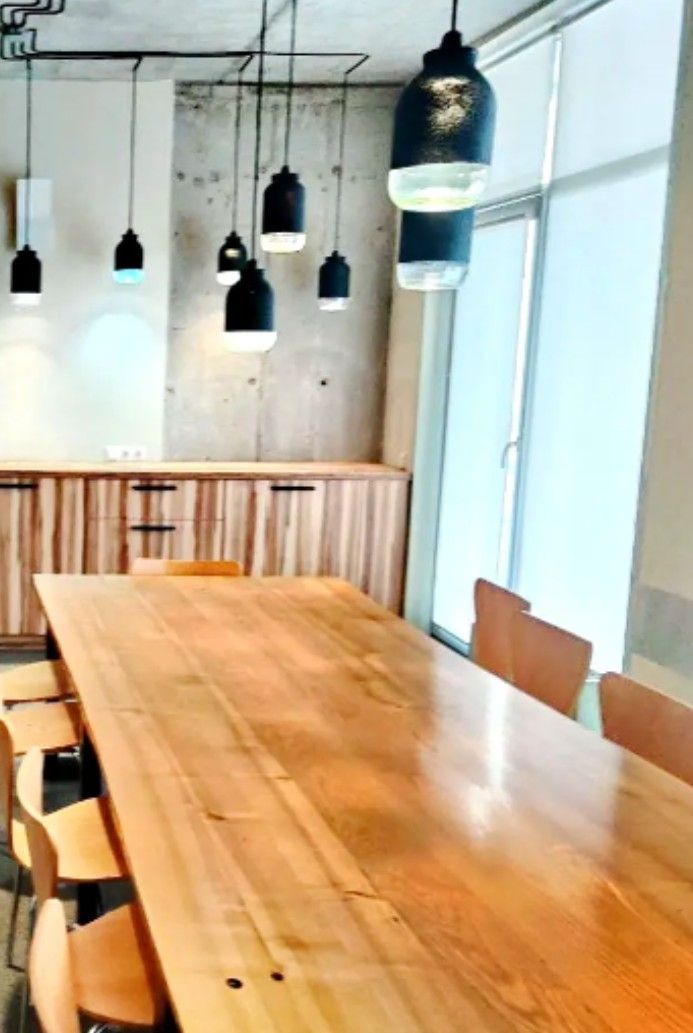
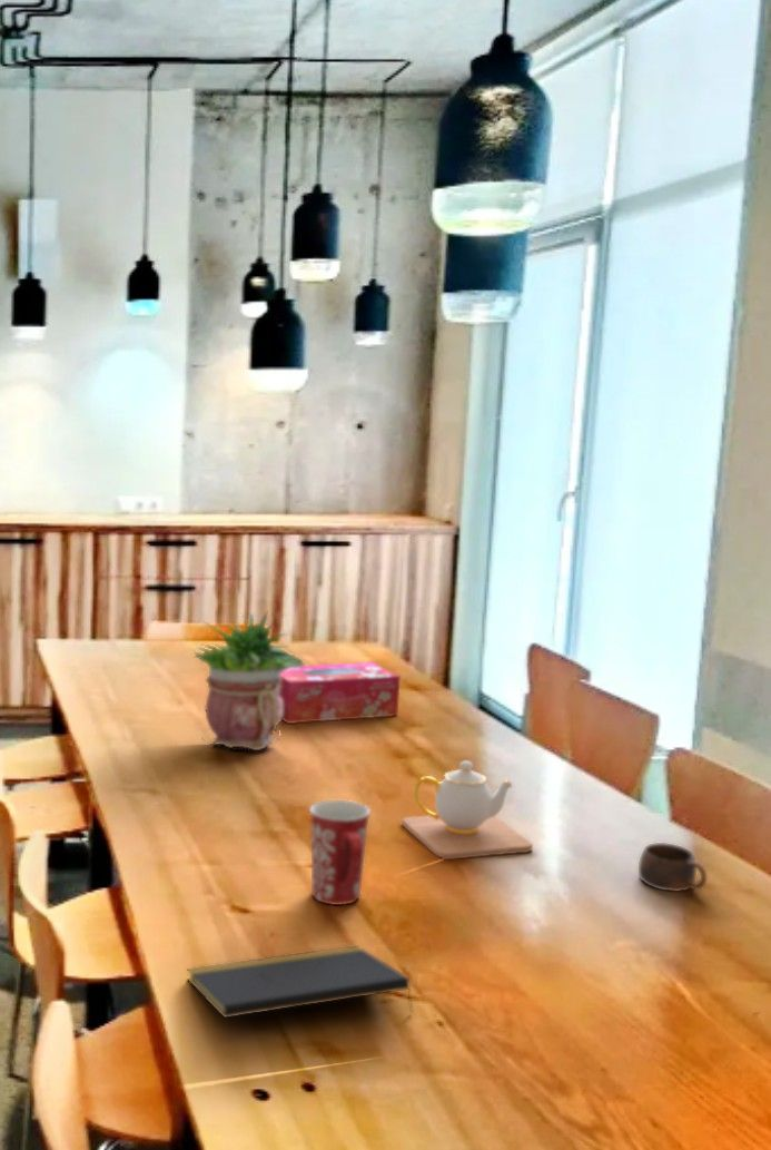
+ tissue box (332, 691)
+ cup (673, 869)
+ notepad (296, 979)
+ mug (340, 856)
+ potted plant (243, 677)
+ teapot (467, 800)
